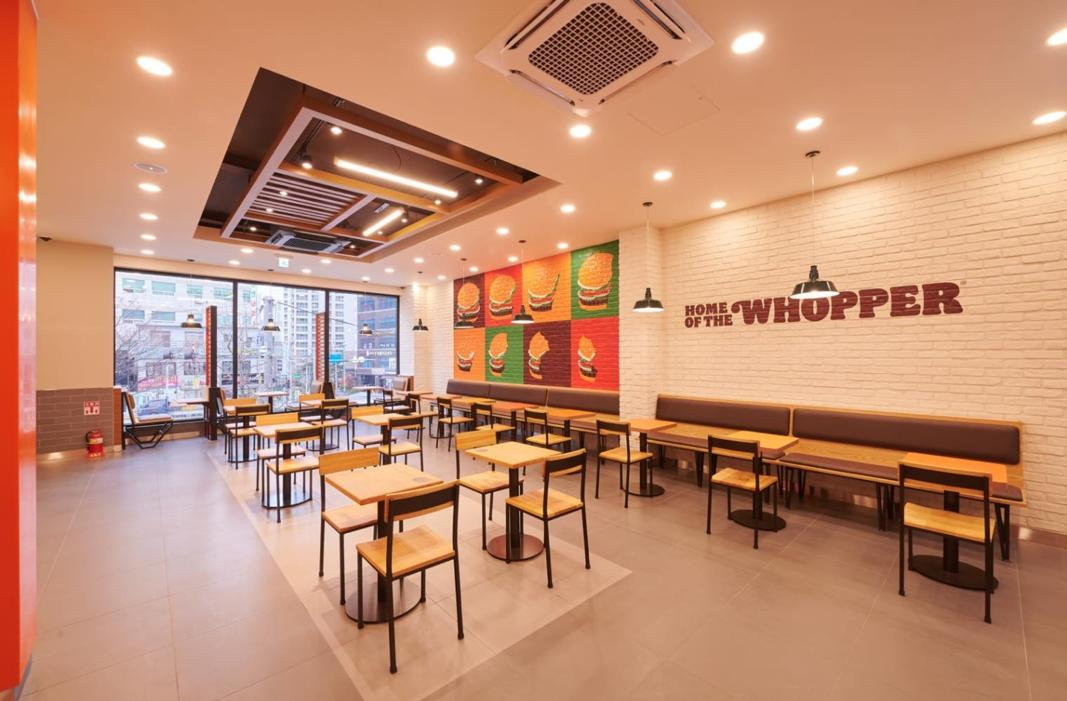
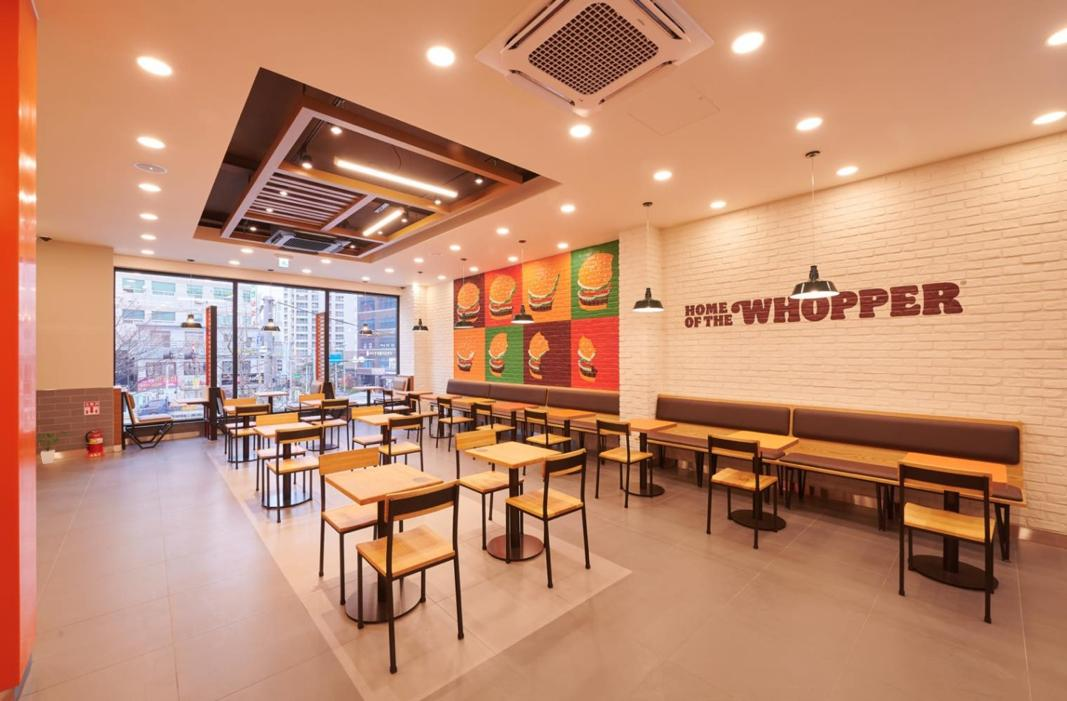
+ house plant (50, 446)
